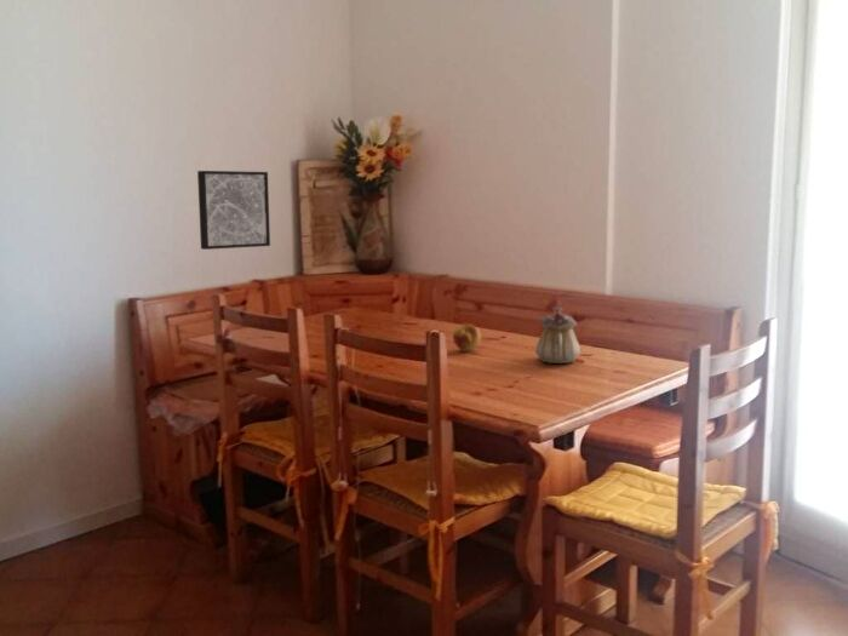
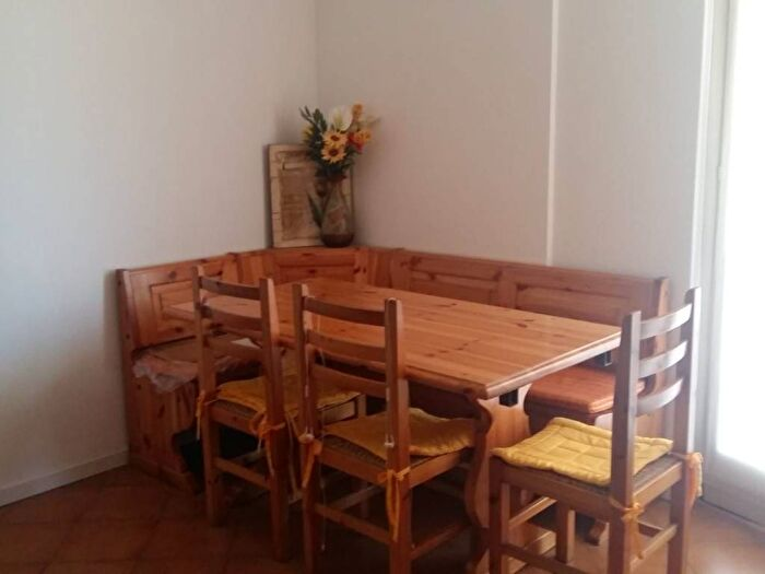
- fruit (466, 337)
- wall art (235, 210)
- teapot (557, 333)
